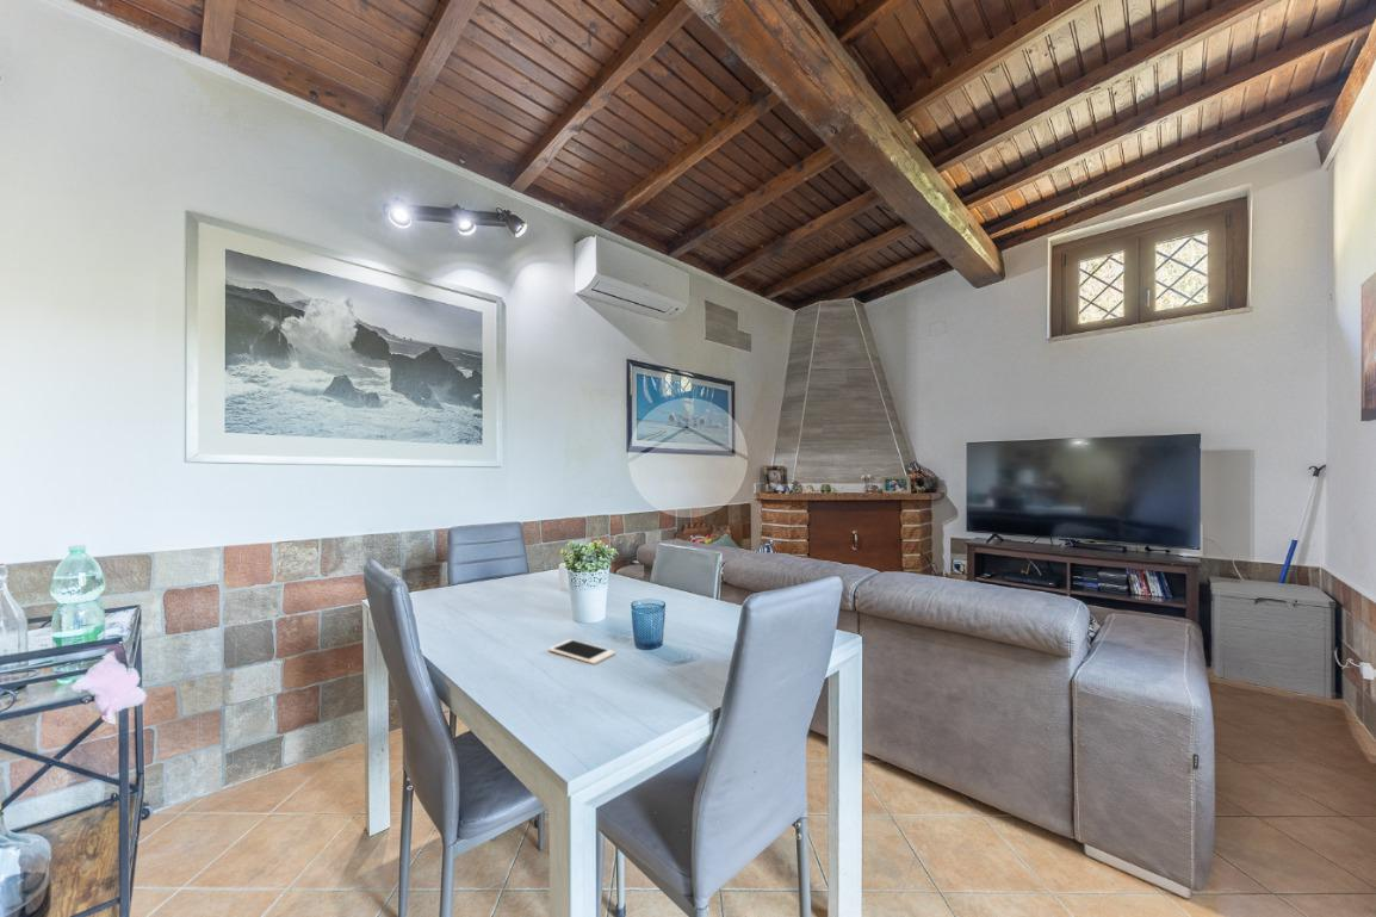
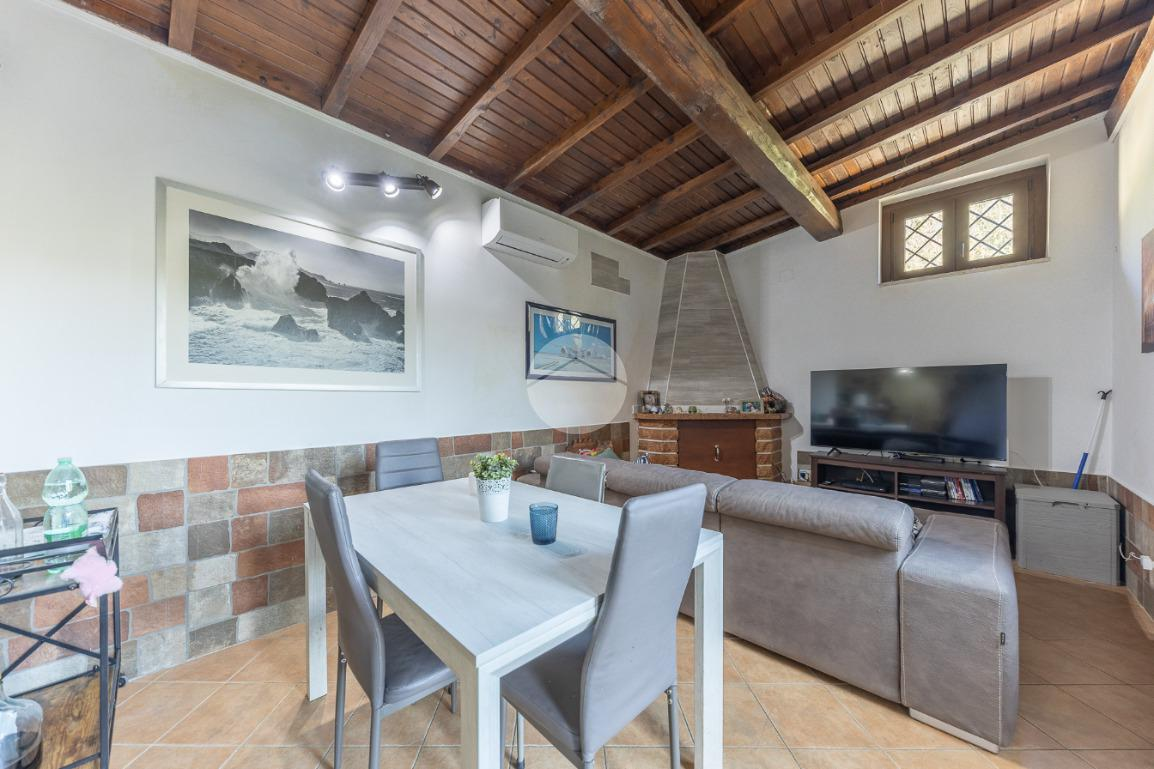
- cell phone (581, 650)
